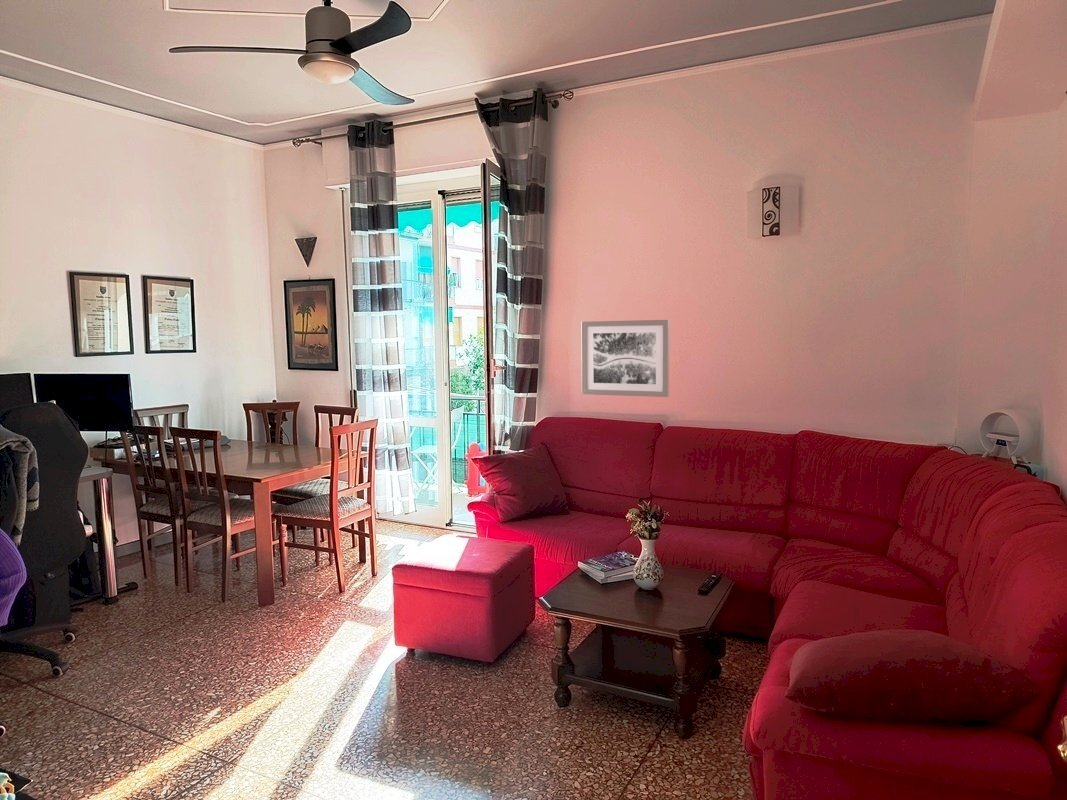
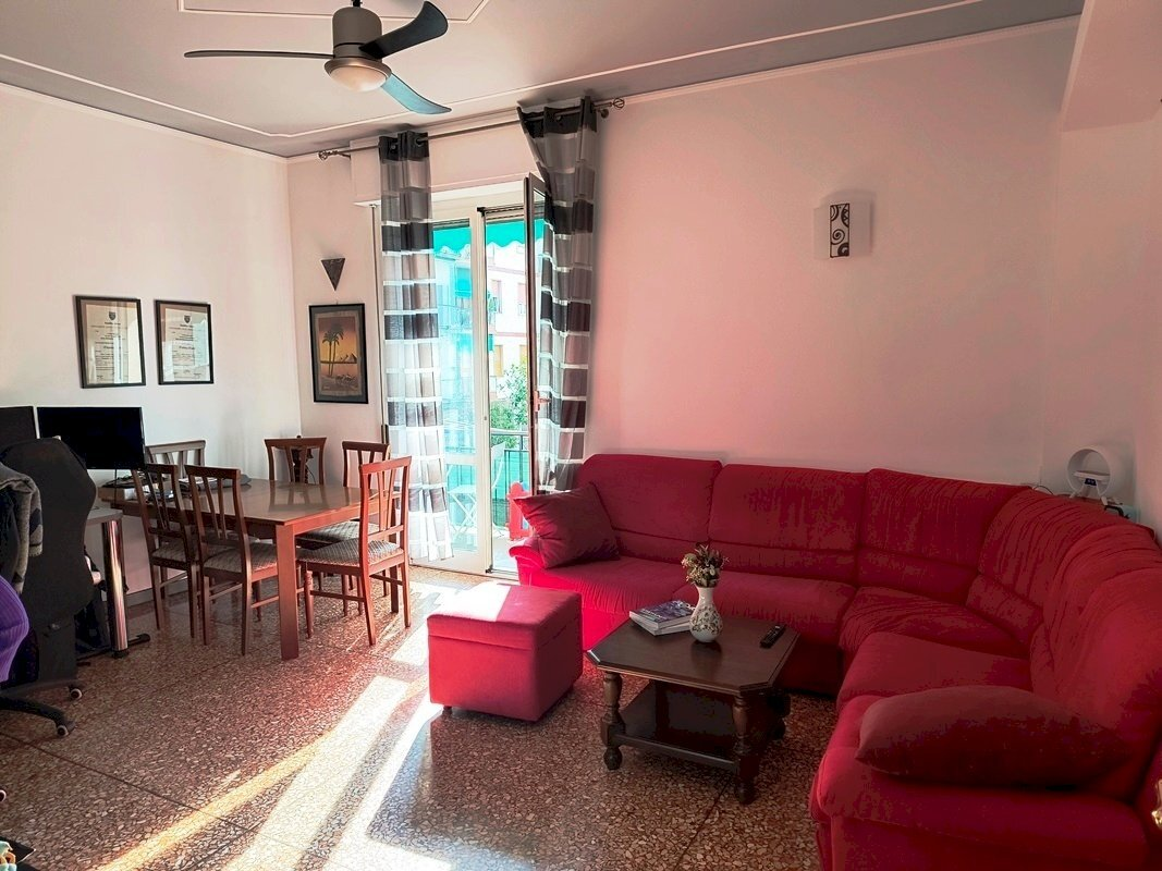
- wall art (624, 358)
